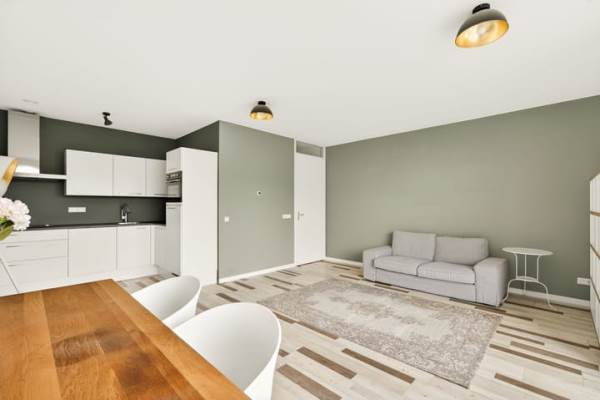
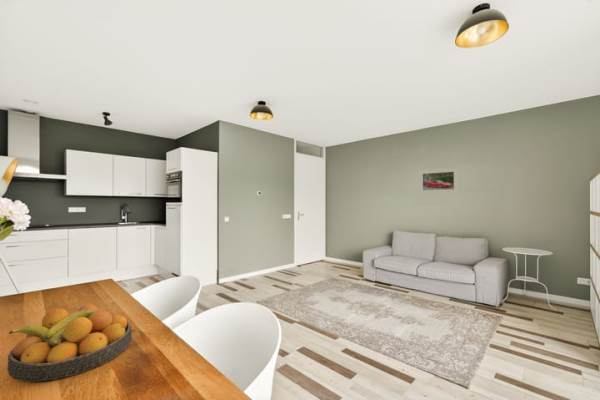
+ fruit bowl (76, 331)
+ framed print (437, 181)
